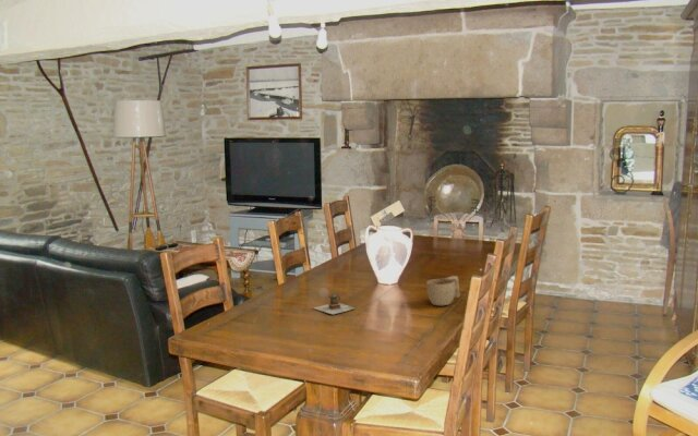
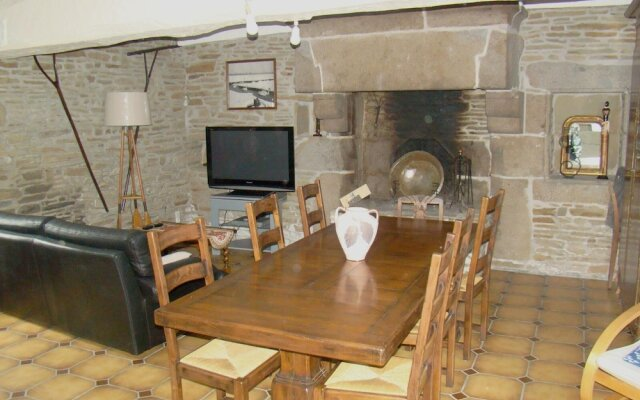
- teapot (334, 300)
- cup (445, 291)
